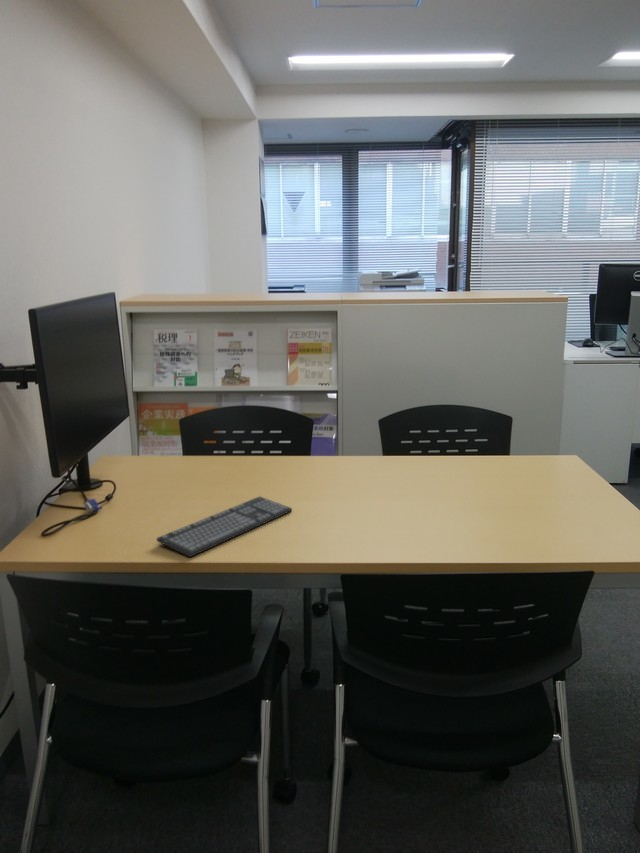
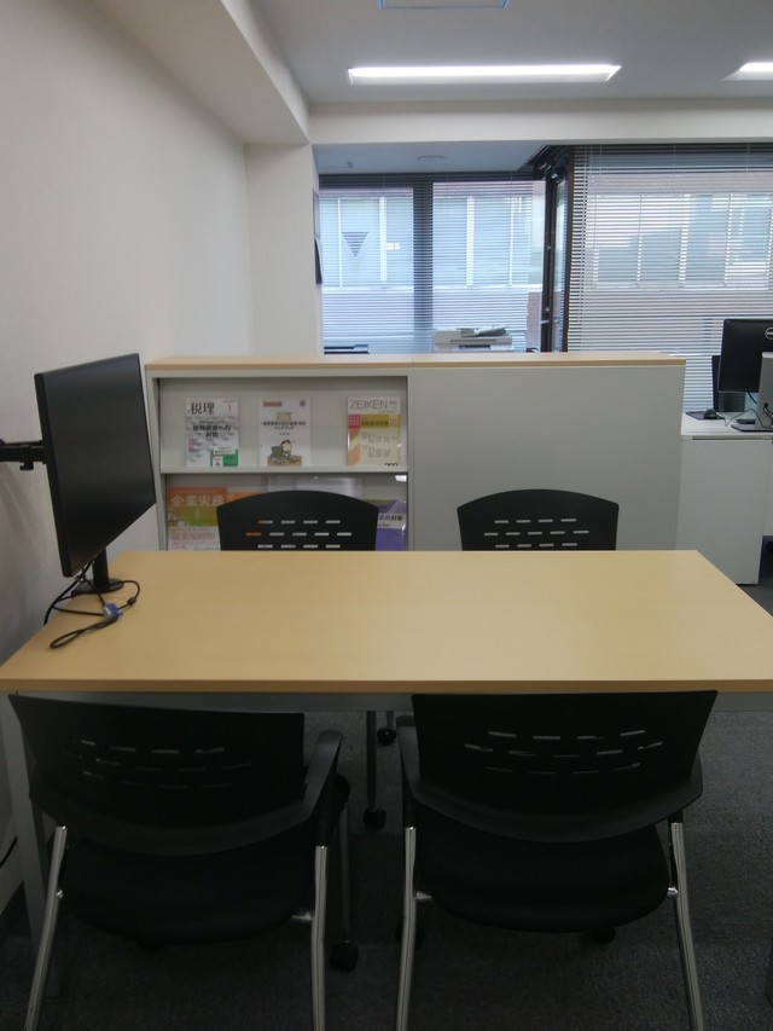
- keyboard (228, 522)
